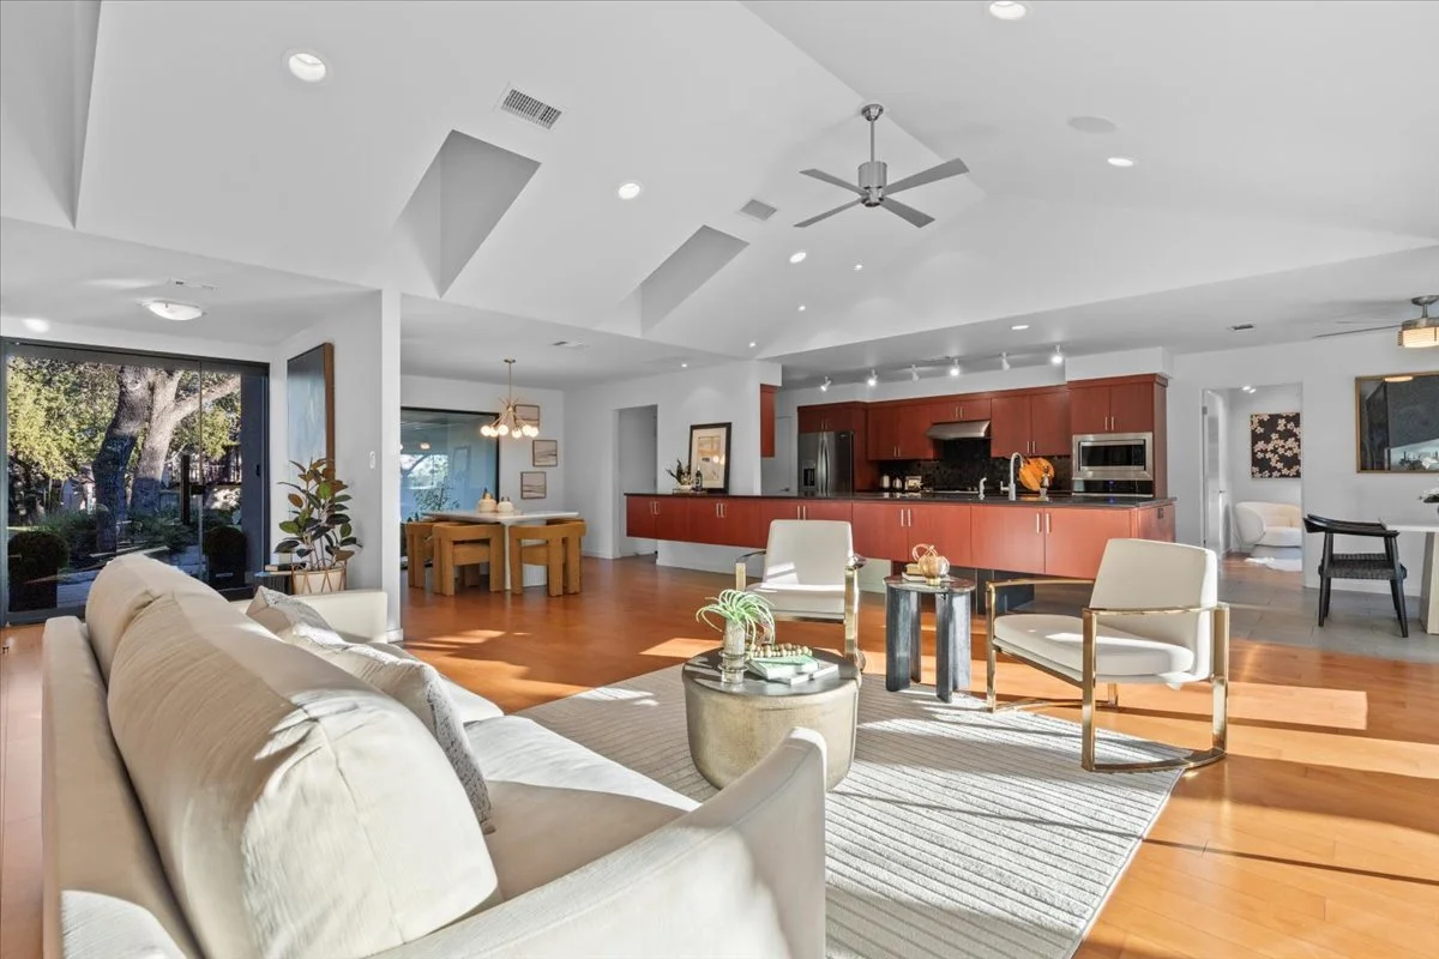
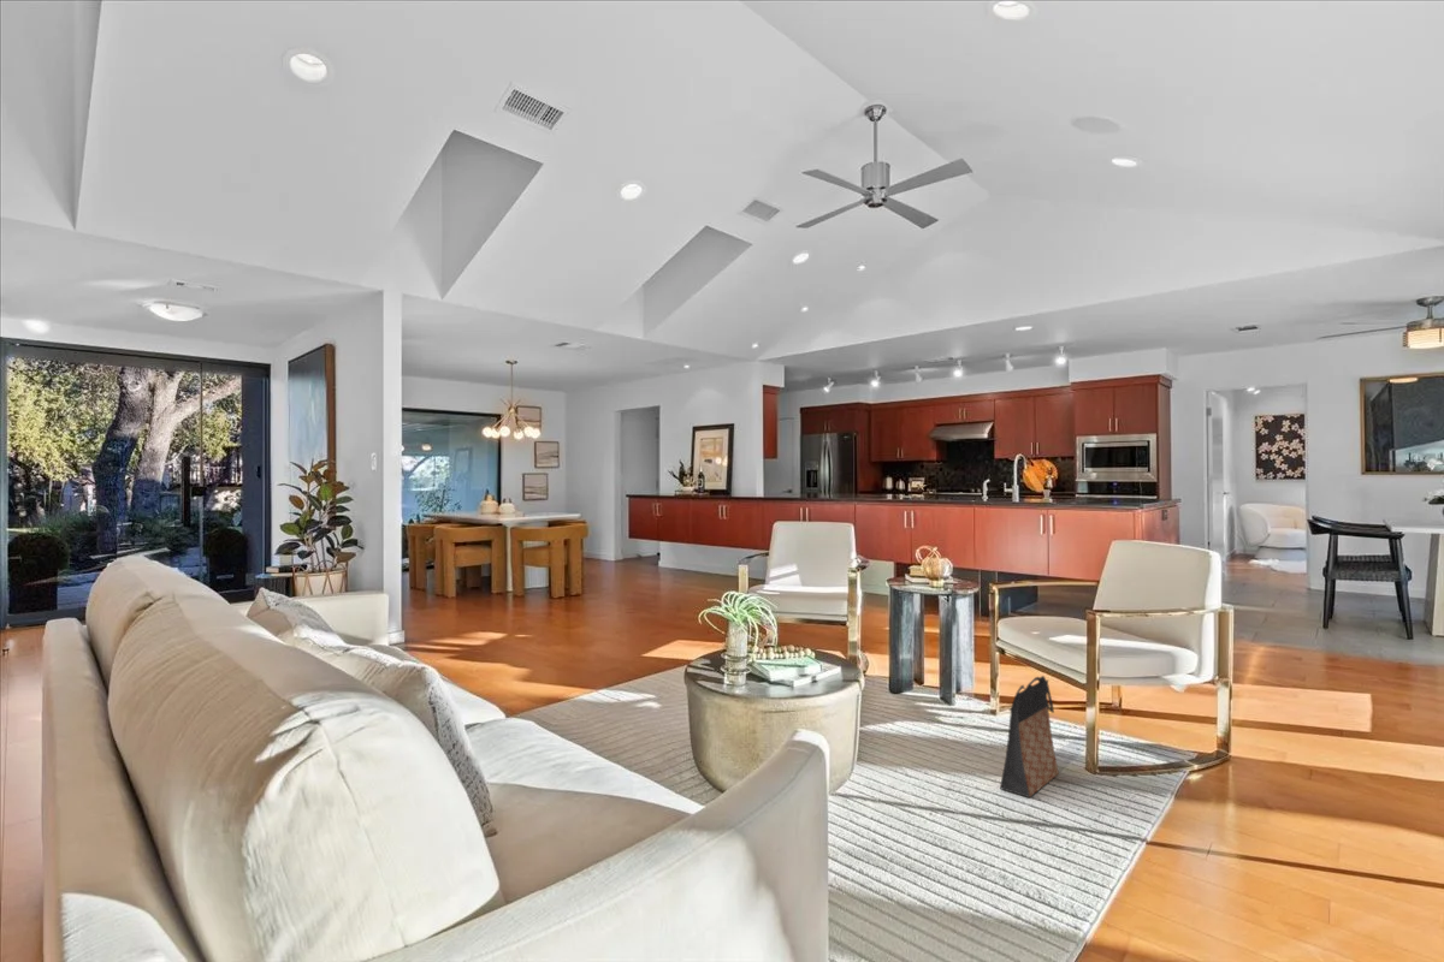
+ bag (1031, 729)
